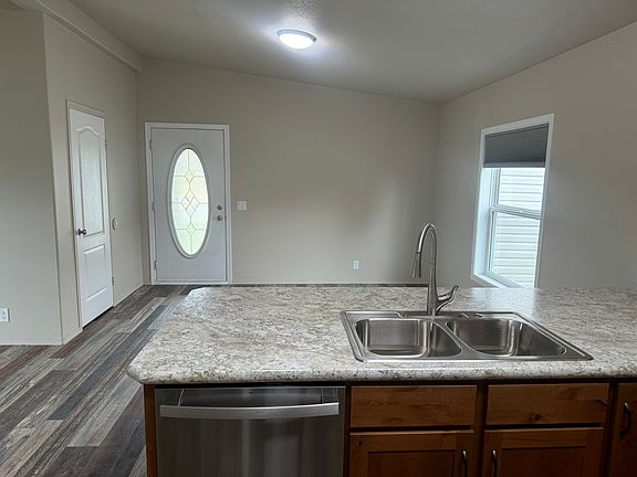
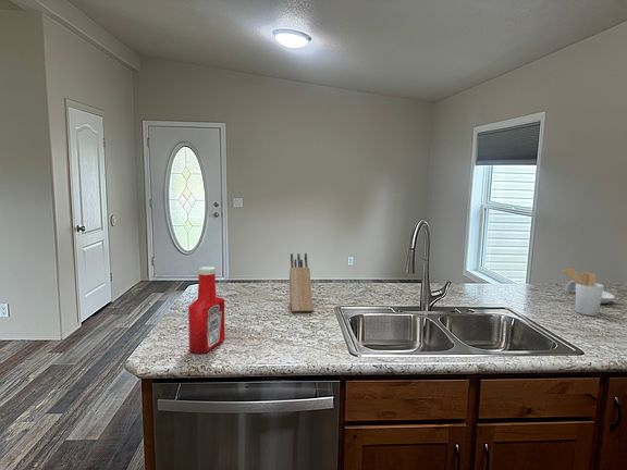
+ knife block (299, 280)
+ utensil holder (581, 289)
+ spoon rest (602, 293)
+ soap bottle (207, 307)
